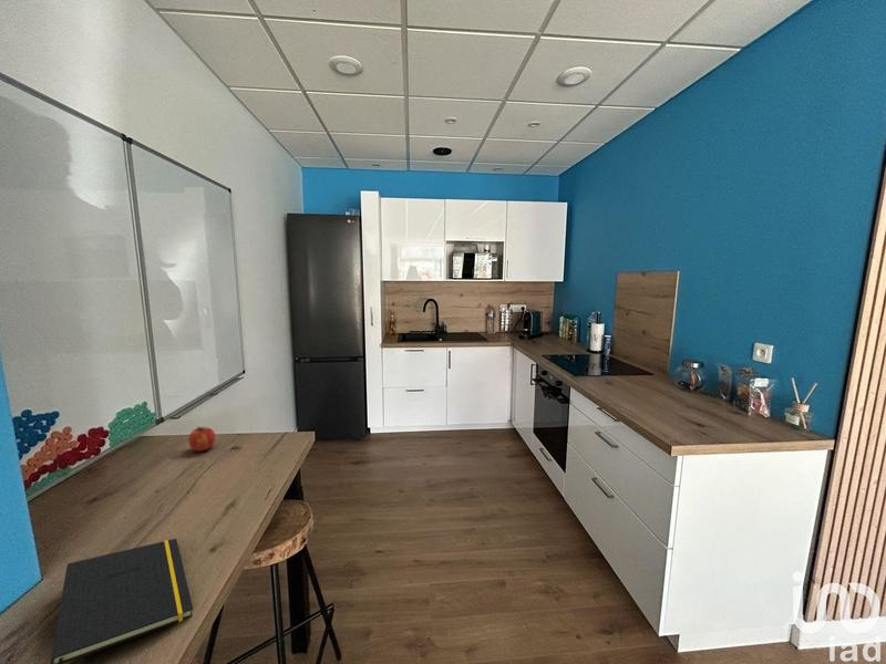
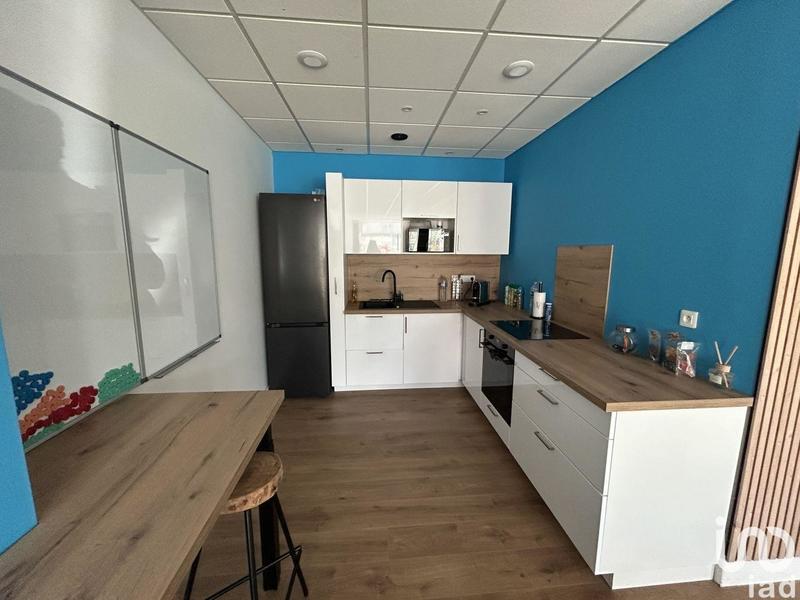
- notepad (126, 589)
- fruit (202, 437)
